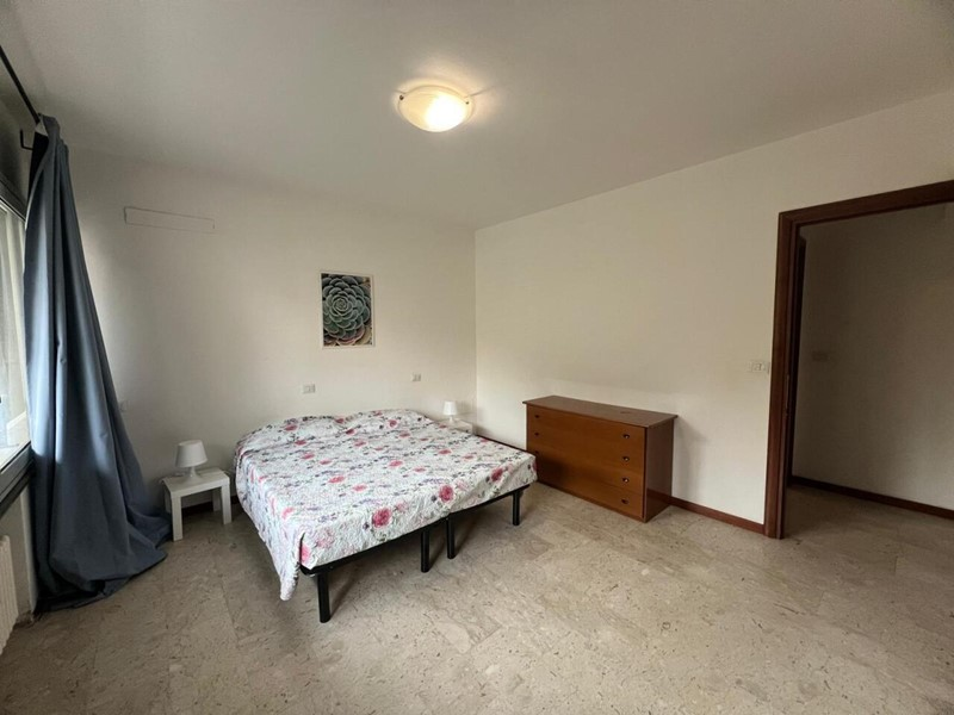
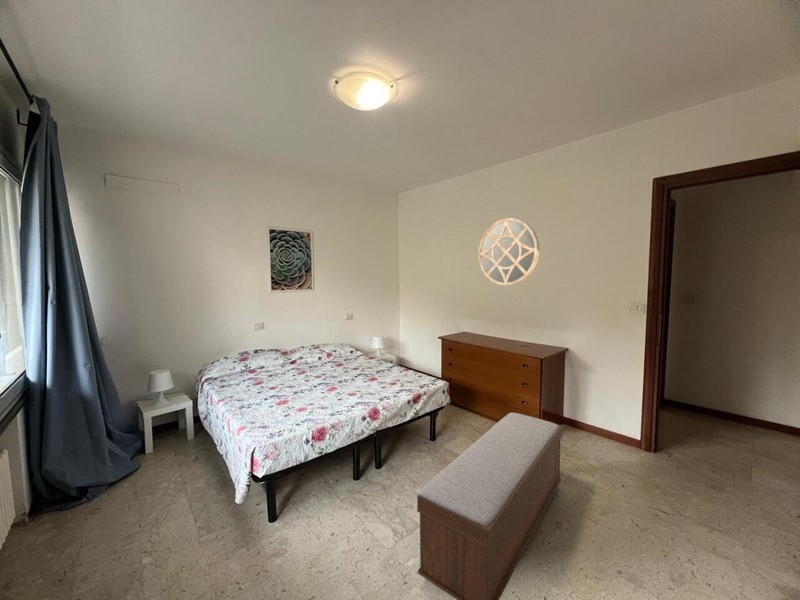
+ home mirror (506, 252)
+ bench (501, 487)
